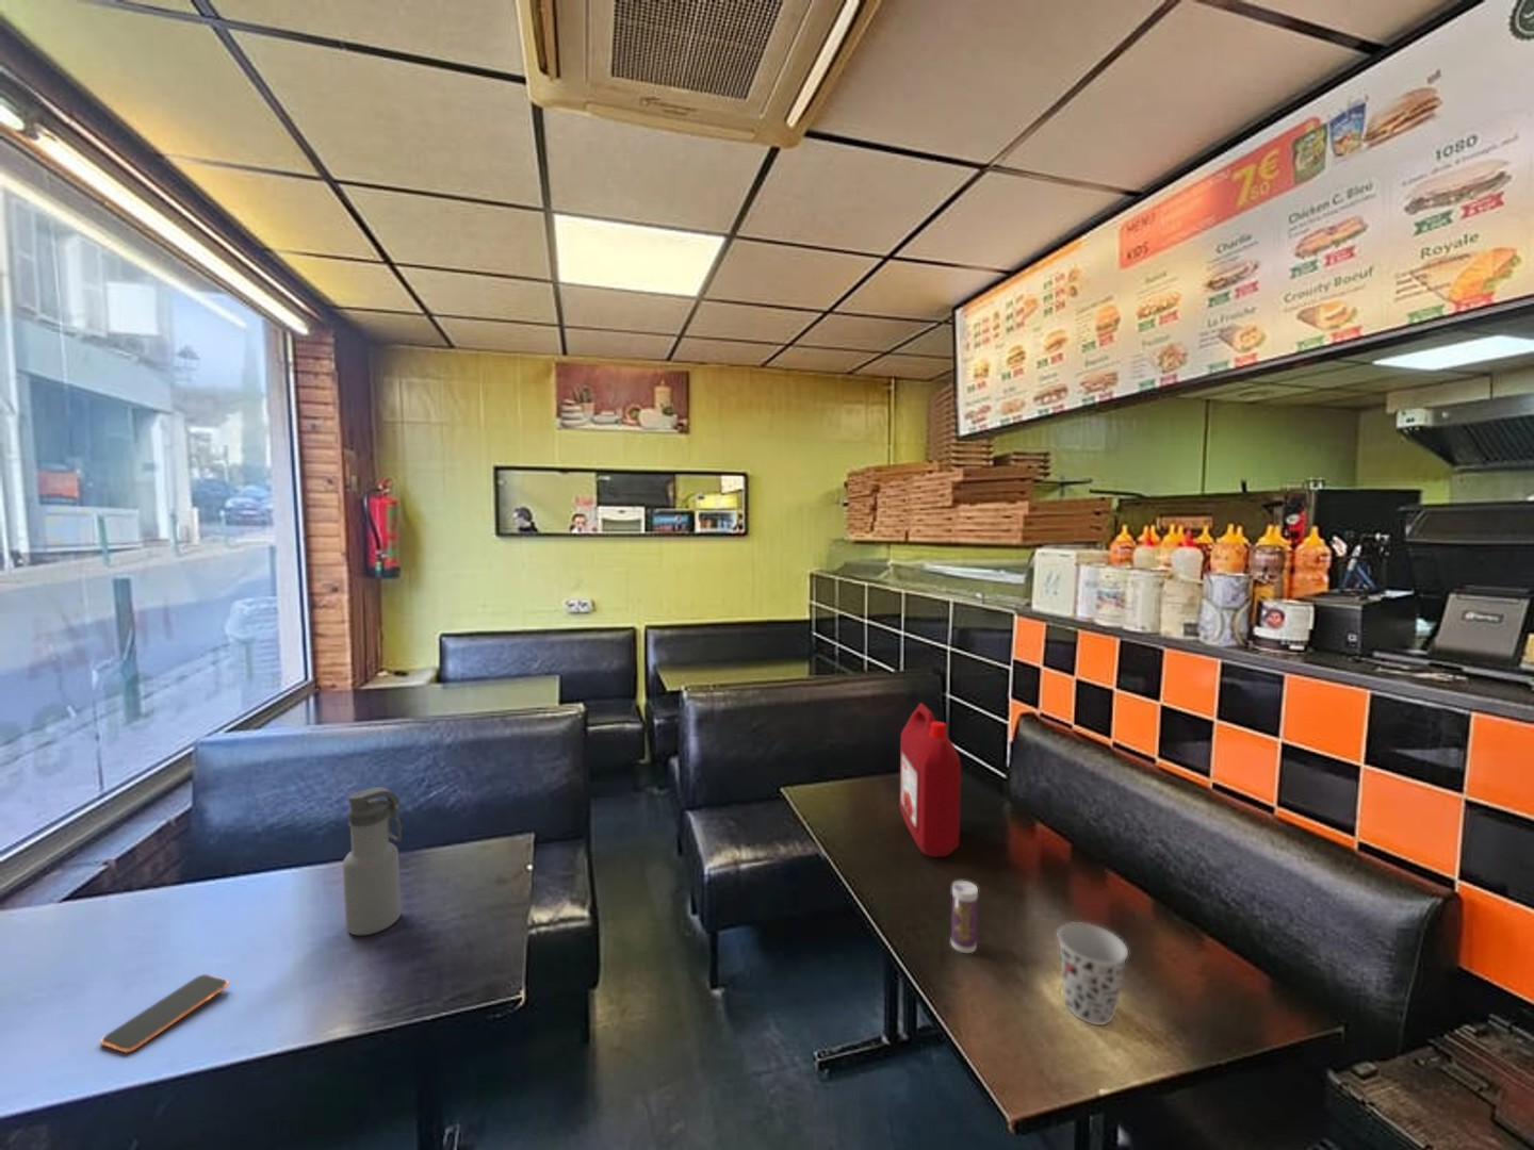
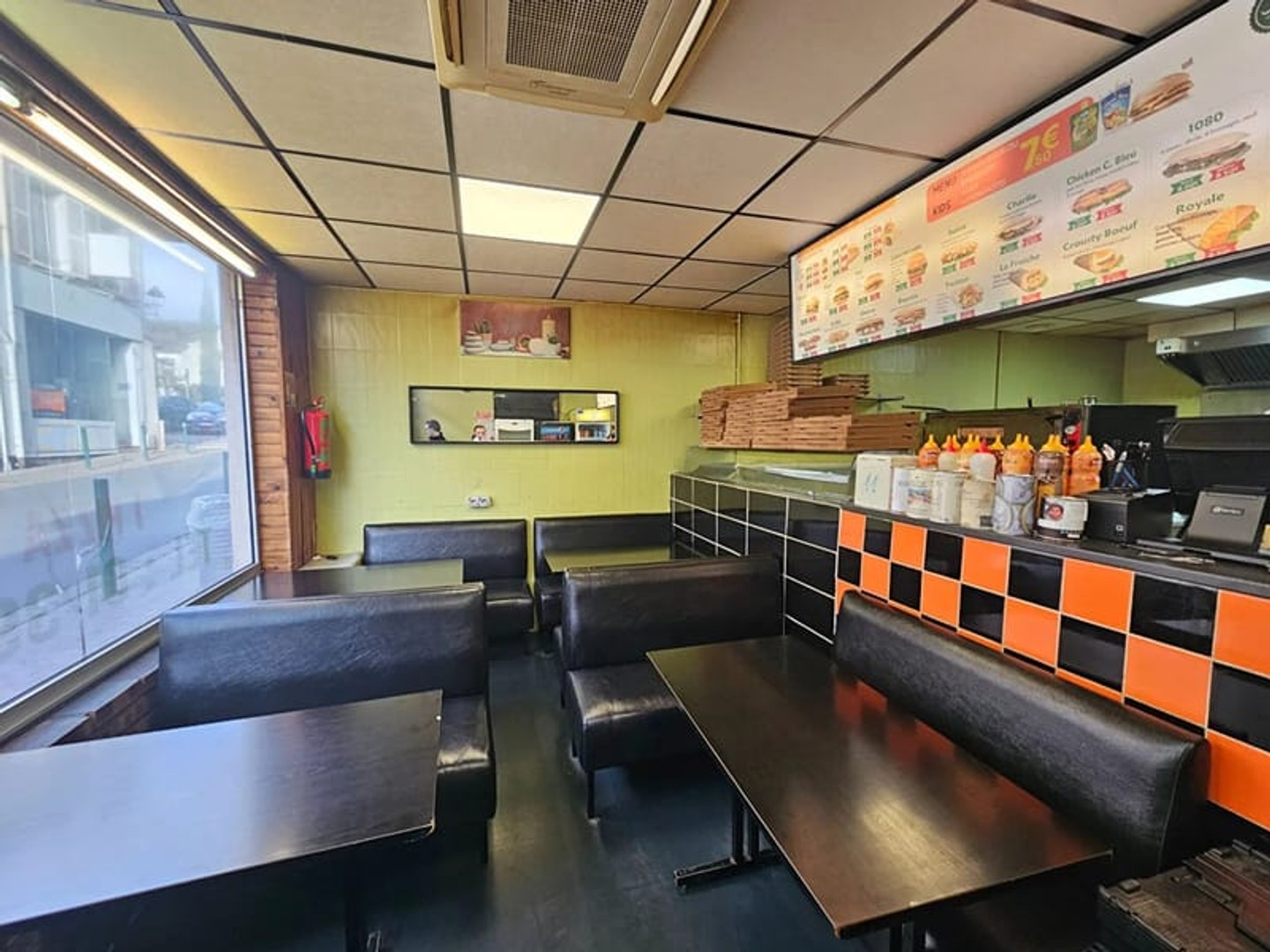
- beverage can (964, 916)
- water bottle (372, 858)
- smartphone (168, 1011)
- ketchup jug (928, 776)
- cup (1090, 975)
